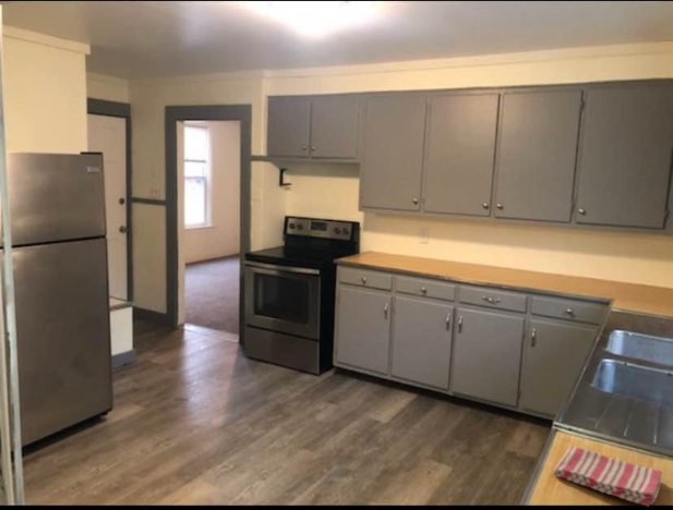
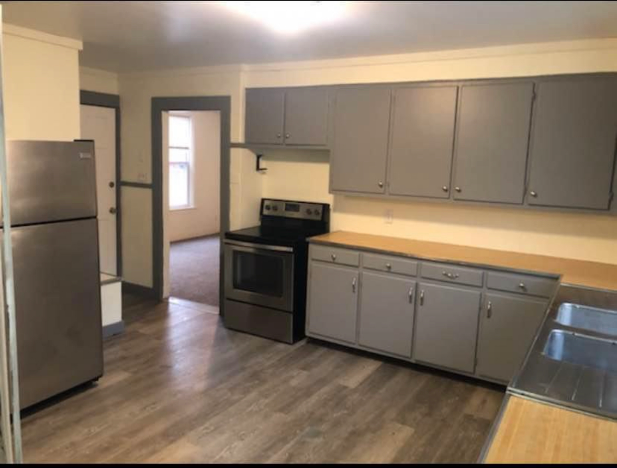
- dish towel (608, 471)
